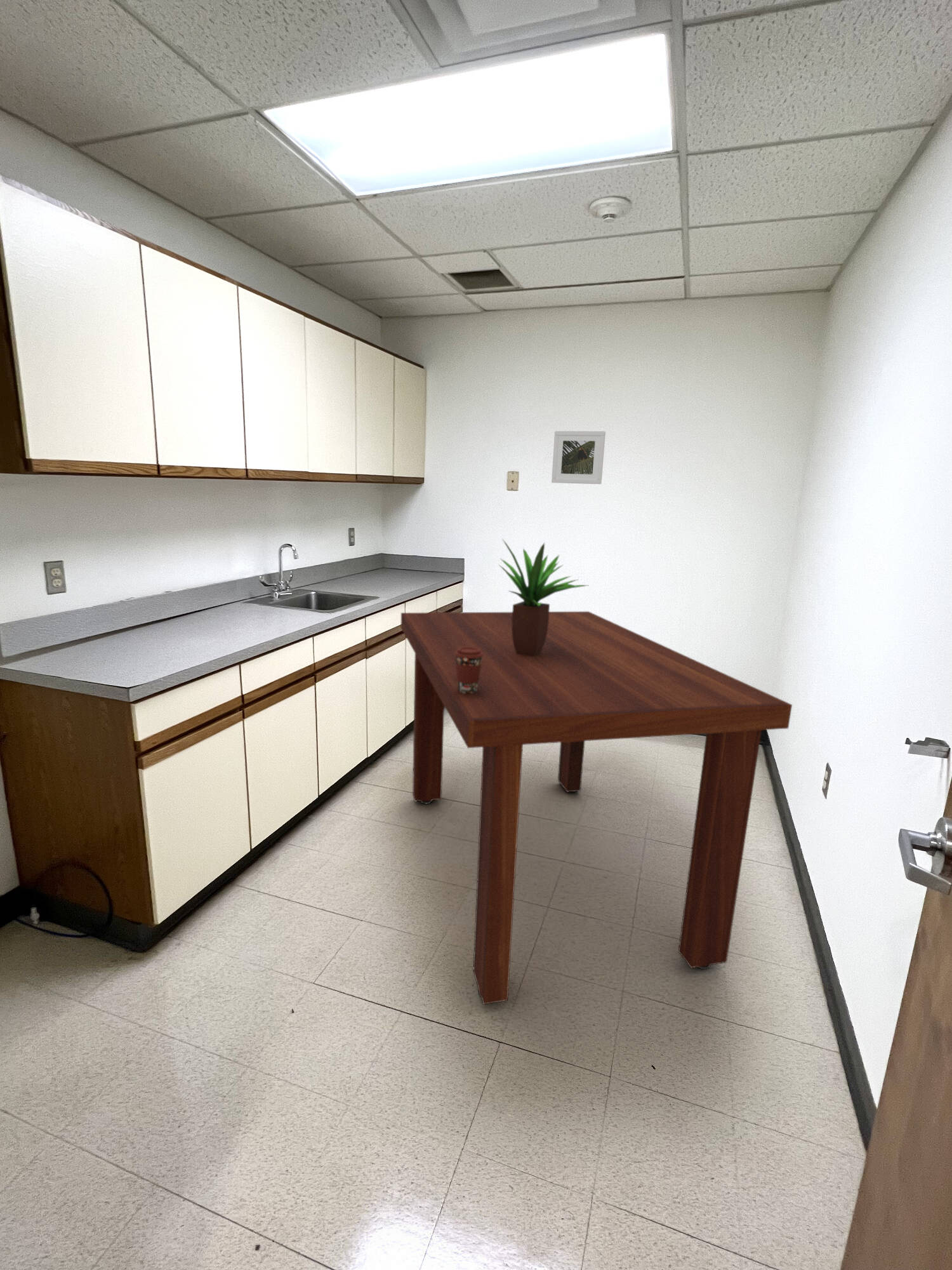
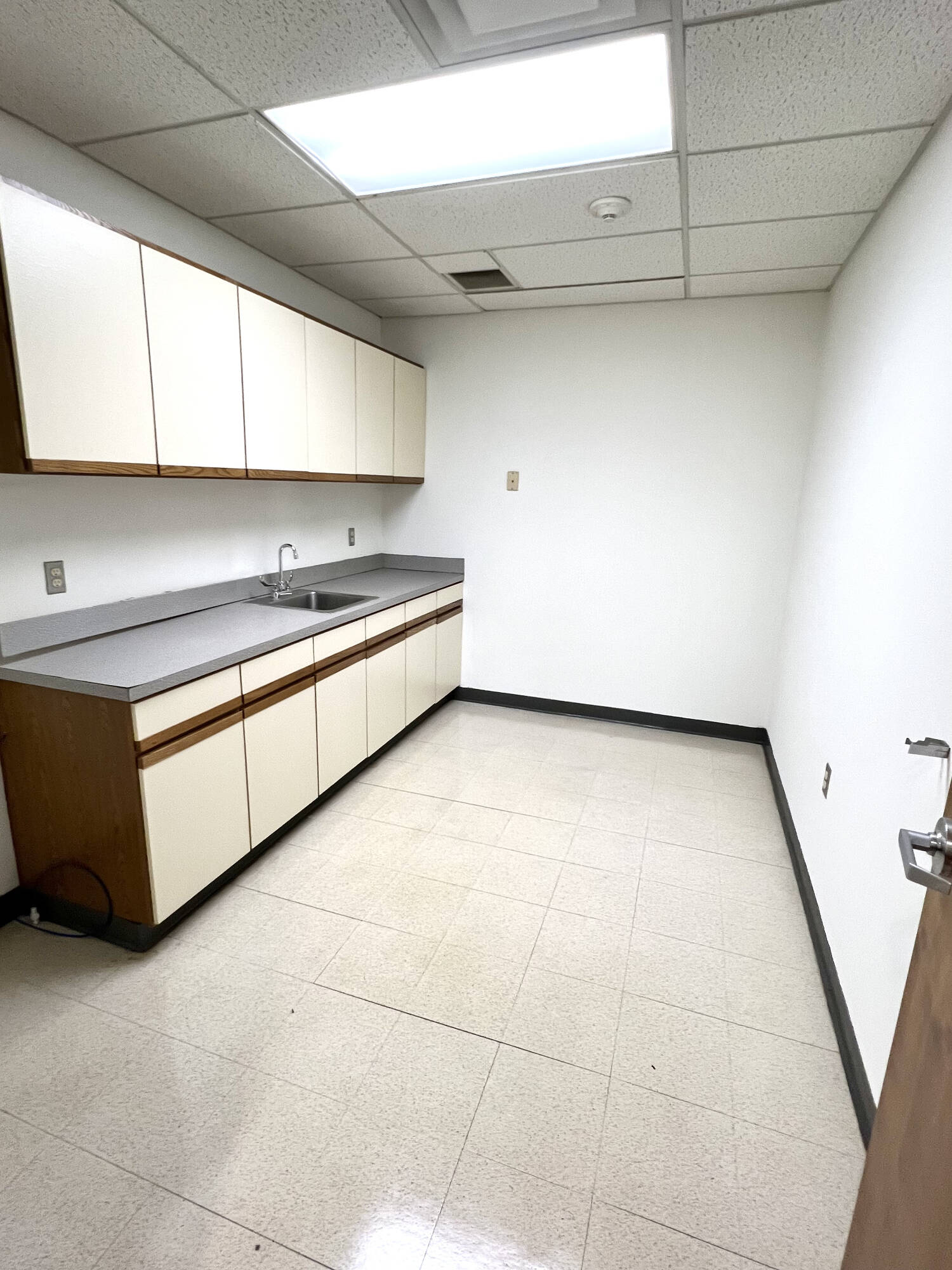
- coffee cup (468, 669)
- potted plant (535, 598)
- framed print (578, 457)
- dining table (537, 744)
